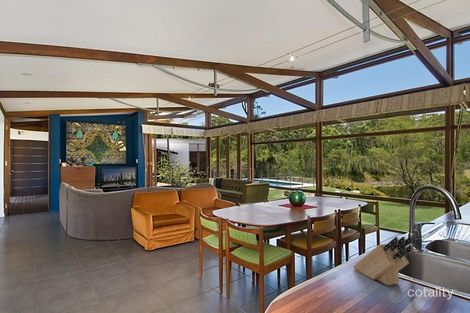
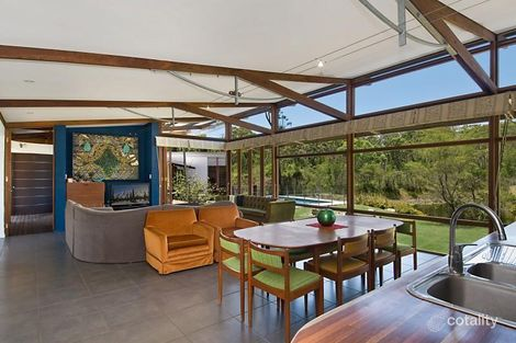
- knife block (382, 254)
